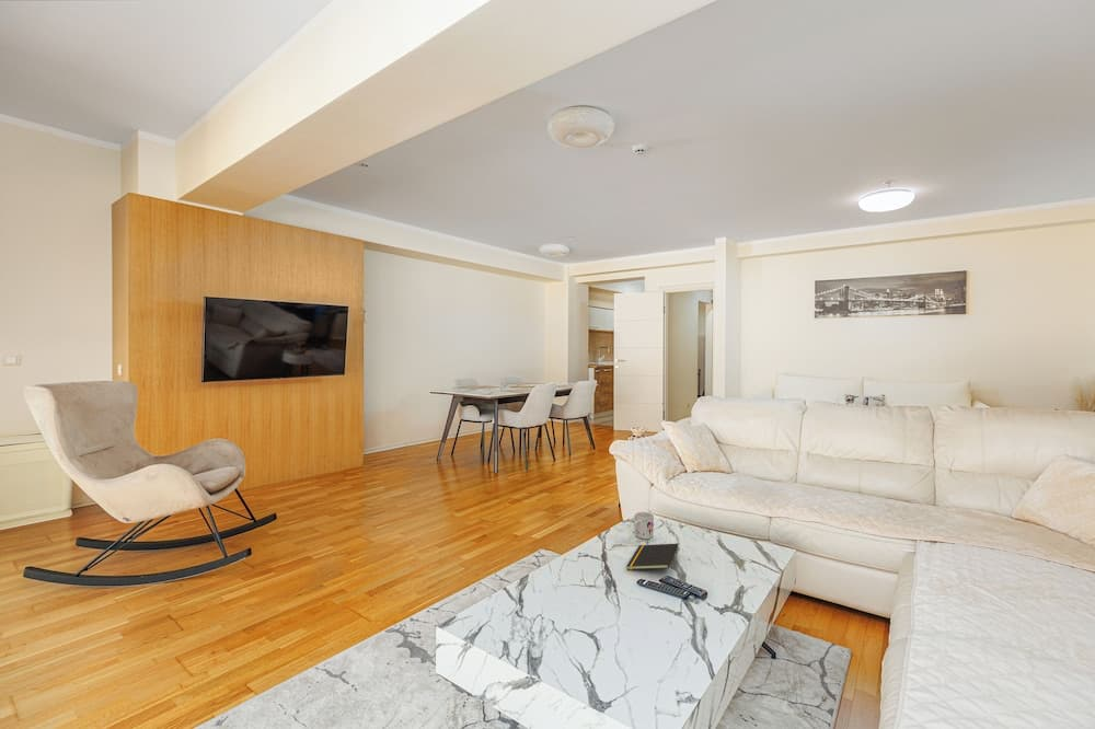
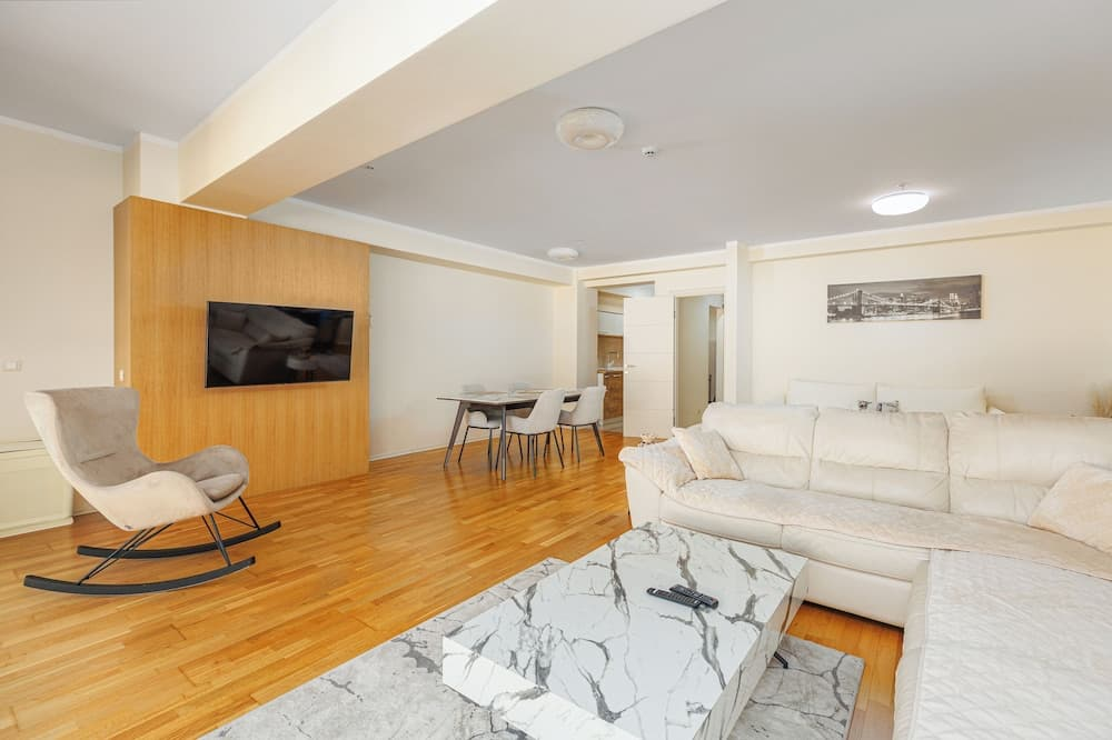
- mug (642, 525)
- notepad (653, 556)
